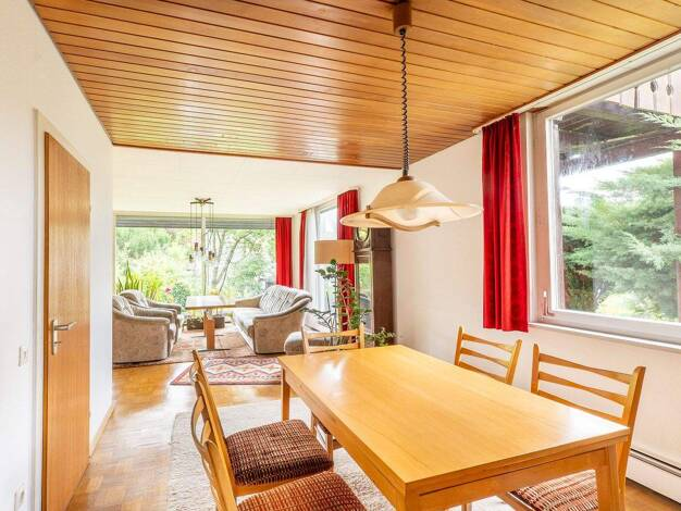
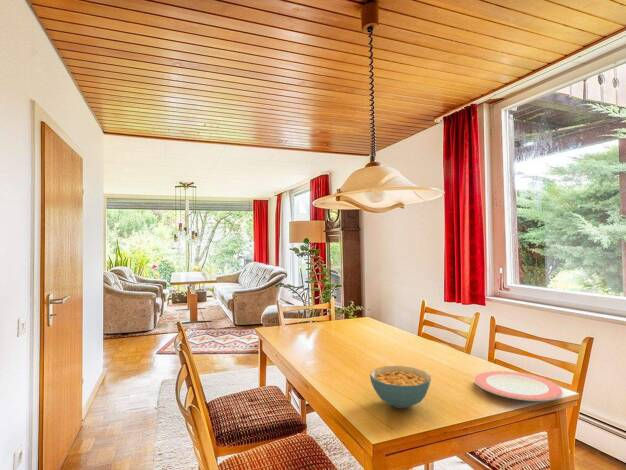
+ cereal bowl (400, 389)
+ plate (516, 386)
